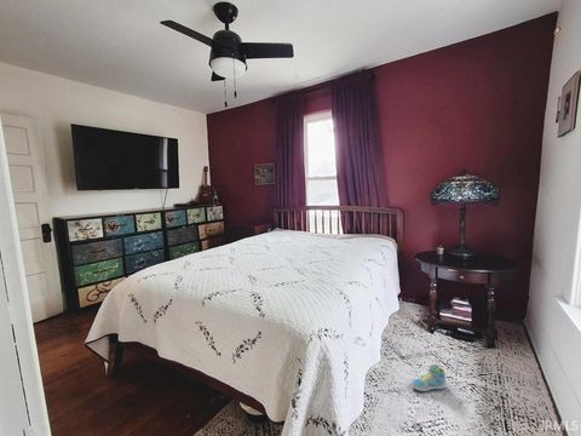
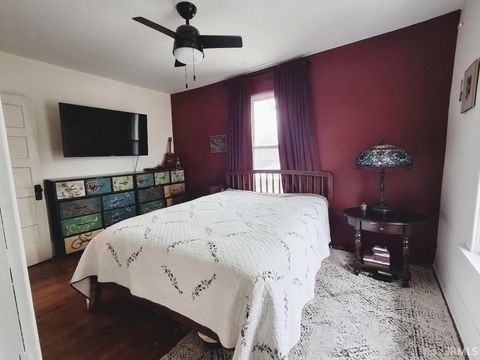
- sneaker (427, 375)
